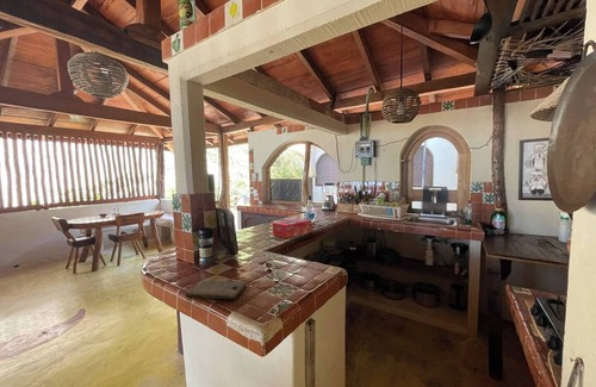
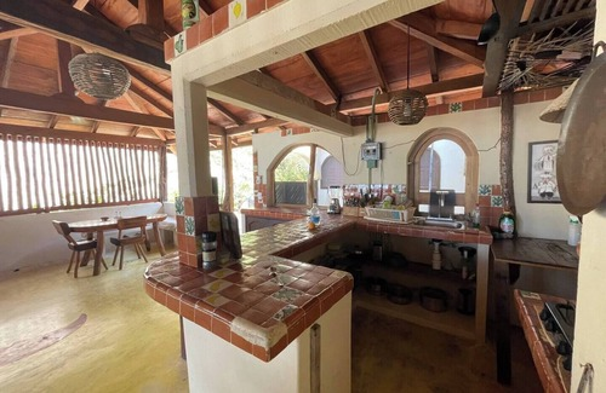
- cutting board (217, 288)
- tissue box (292, 227)
